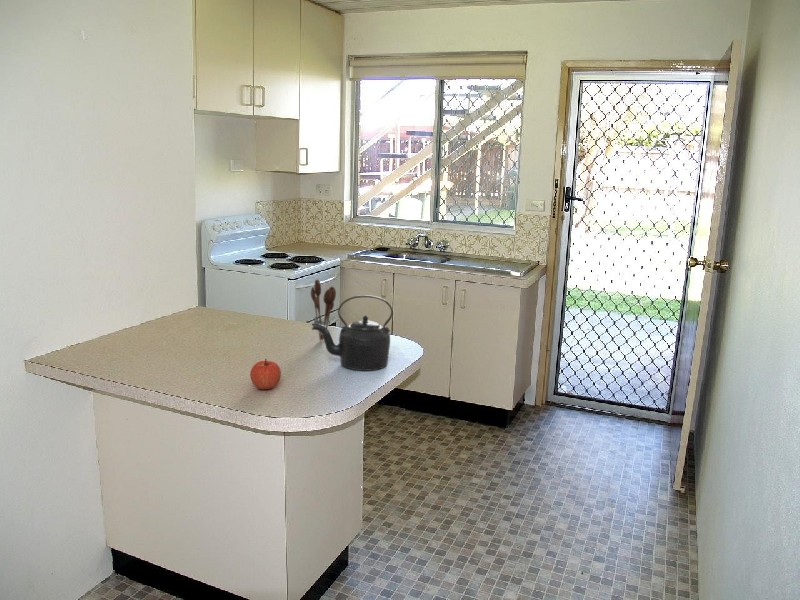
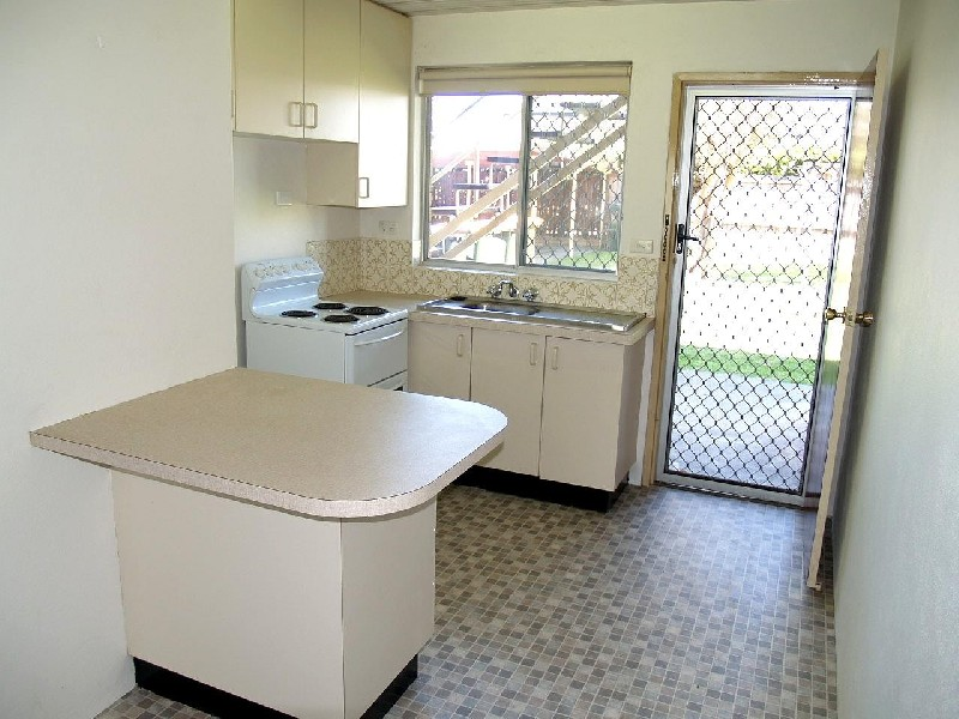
- apple (265, 373)
- utensil holder (325, 310)
- kettle (352, 330)
